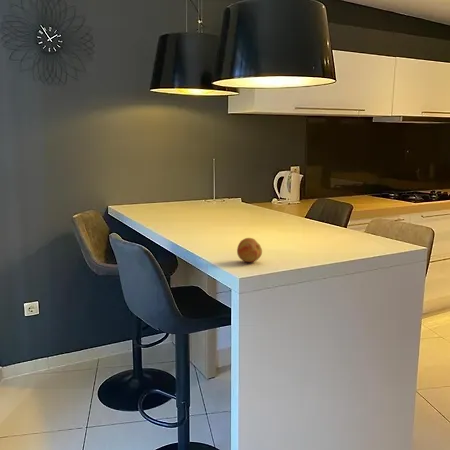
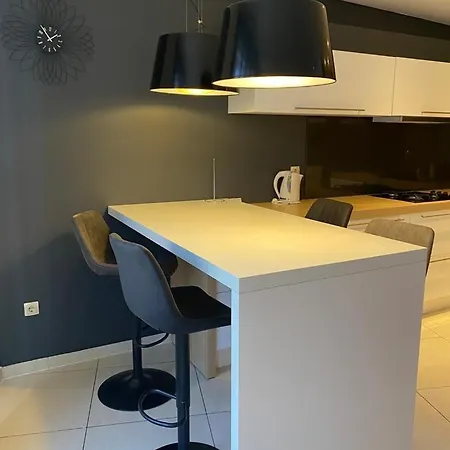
- fruit (249, 249)
